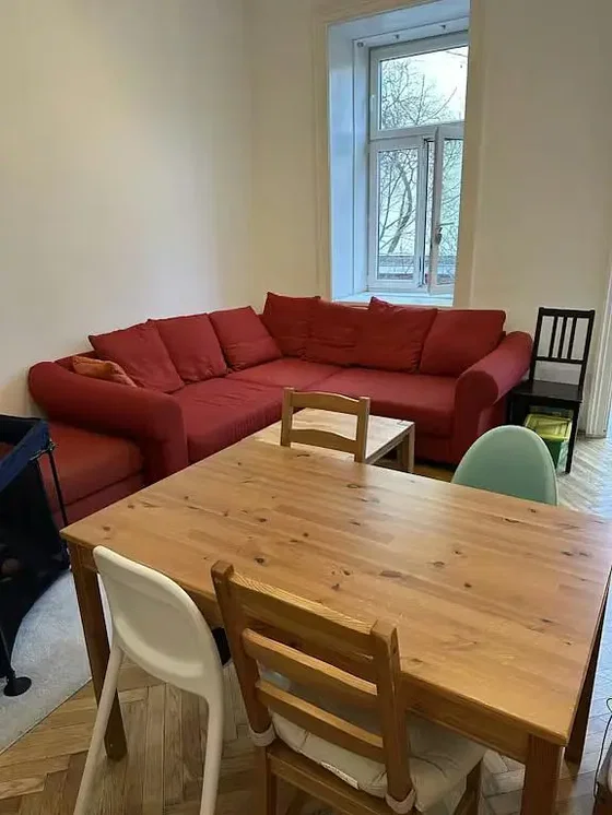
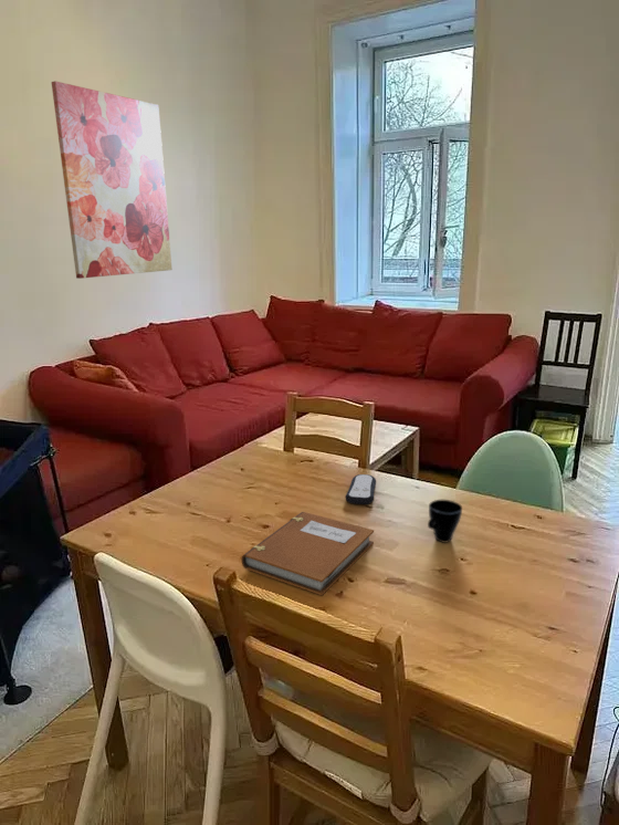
+ notebook (311, 546)
+ wall art (118, 187)
+ cup (441, 524)
+ remote control (361, 488)
